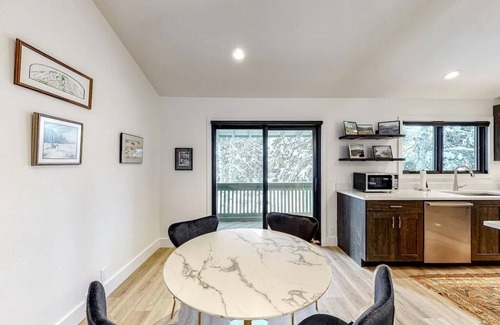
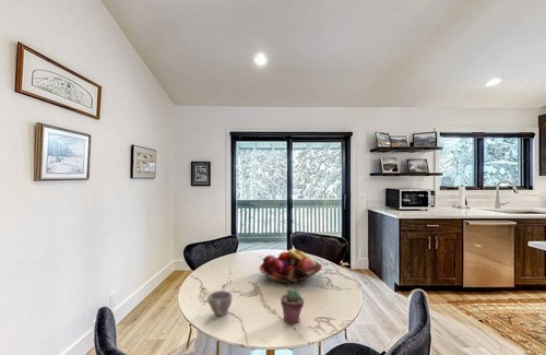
+ cup (219, 306)
+ fruit basket (290, 264)
+ potted succulent (292, 304)
